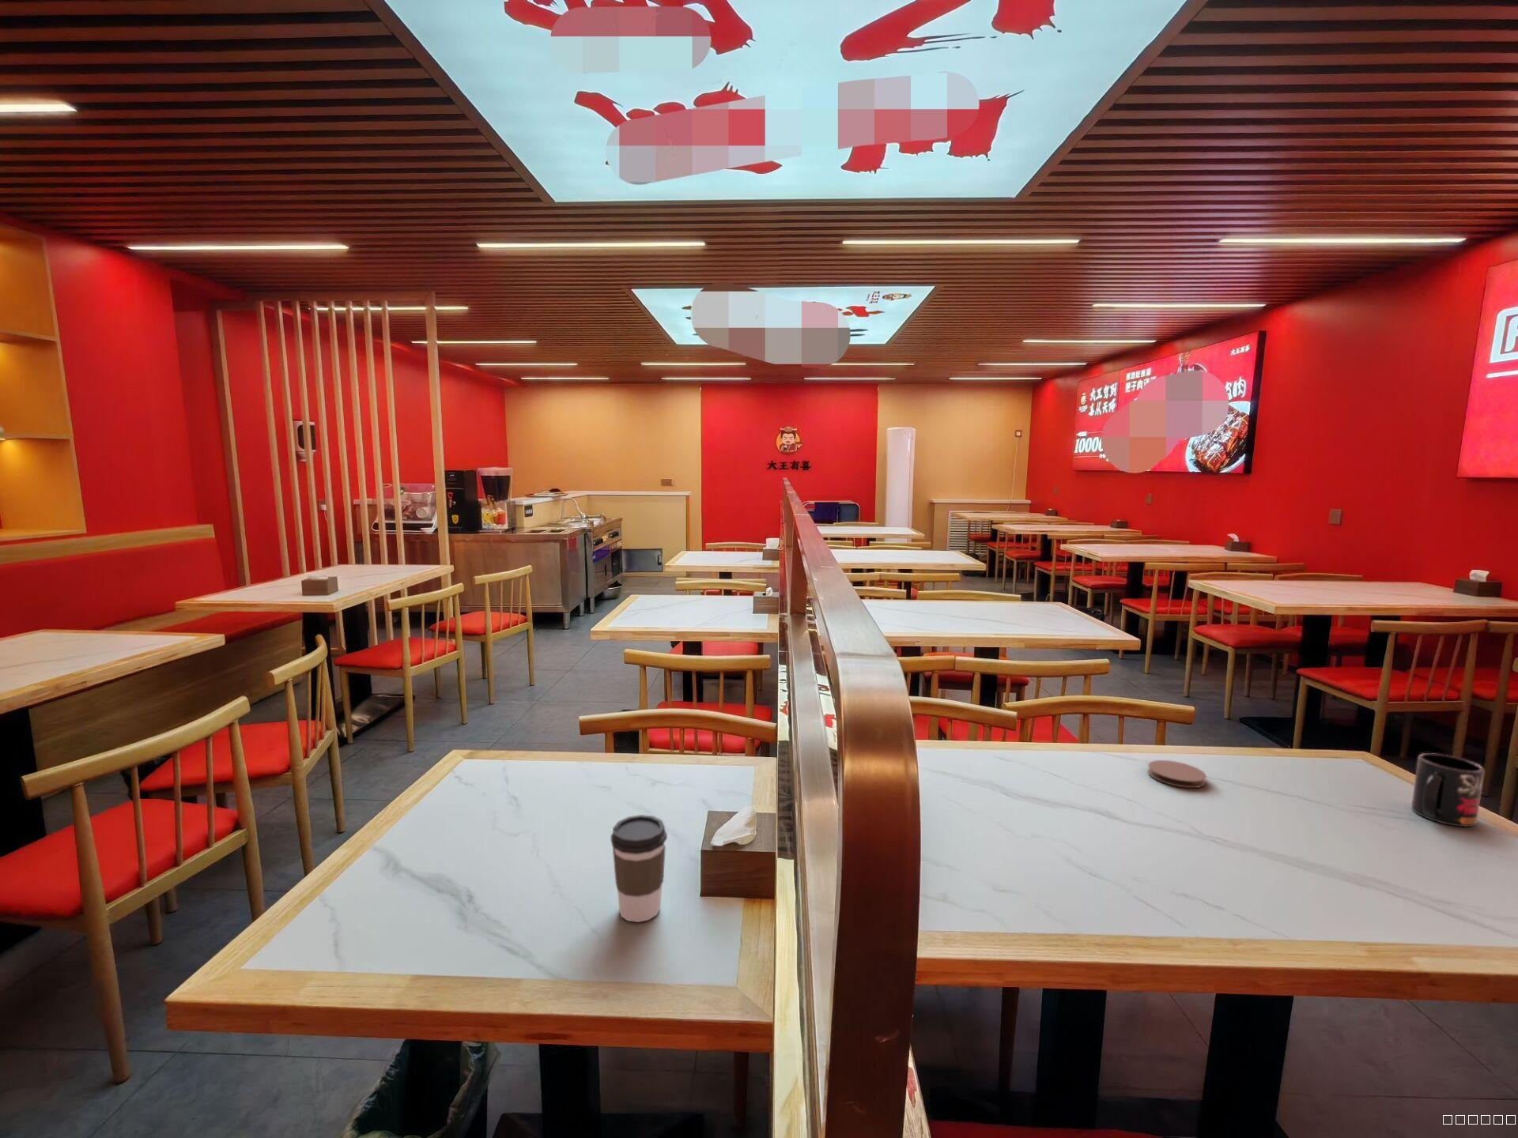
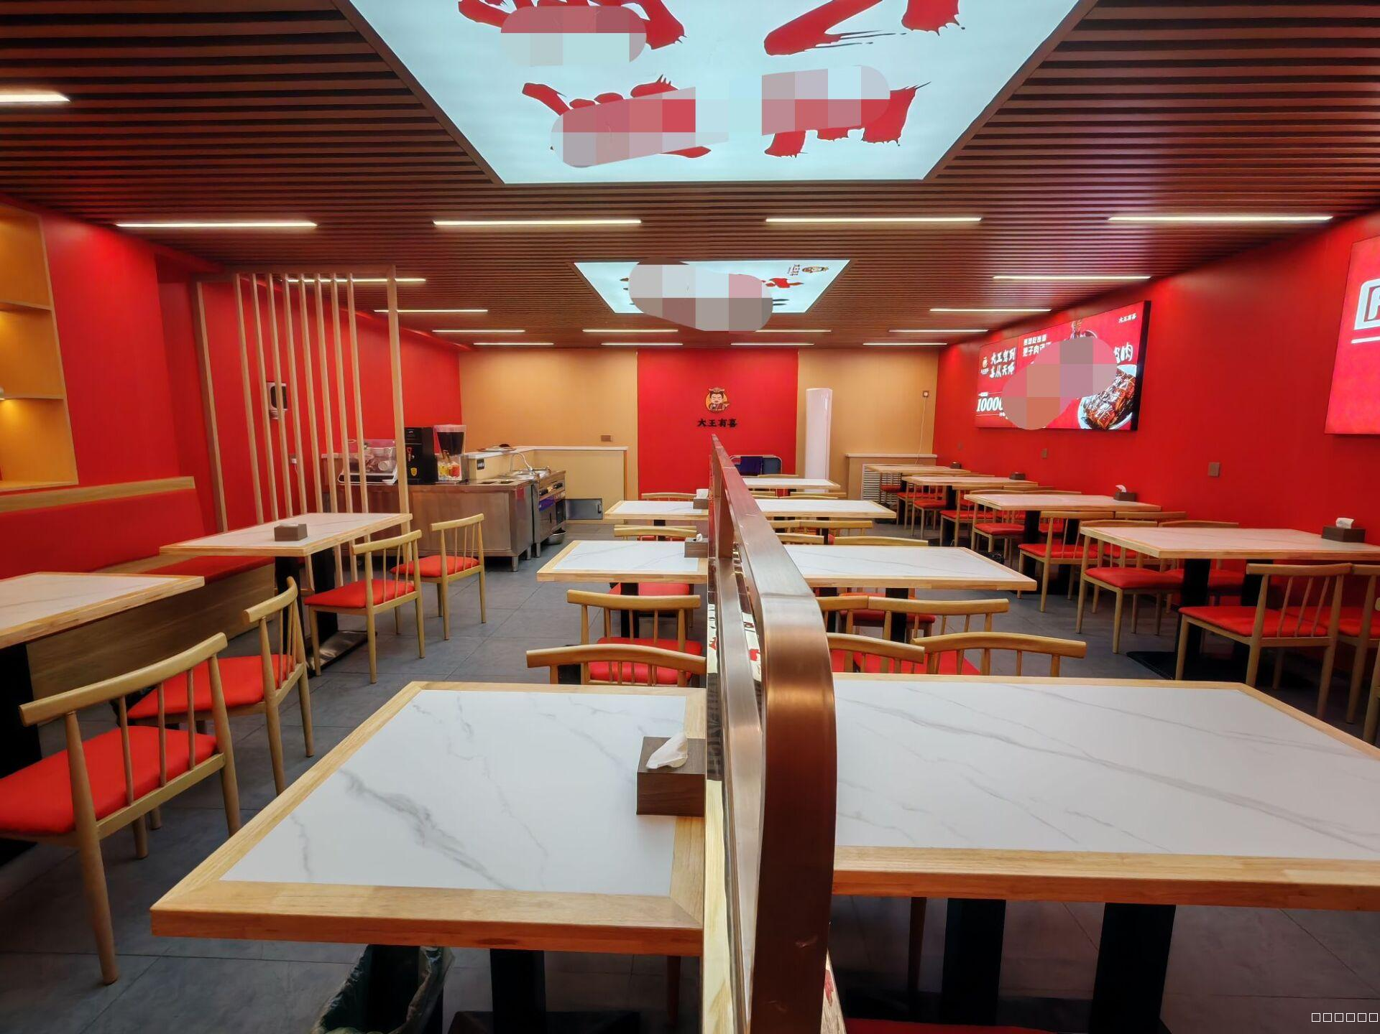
- coaster (1176, 773)
- coffee cup (638, 869)
- mug (1442, 791)
